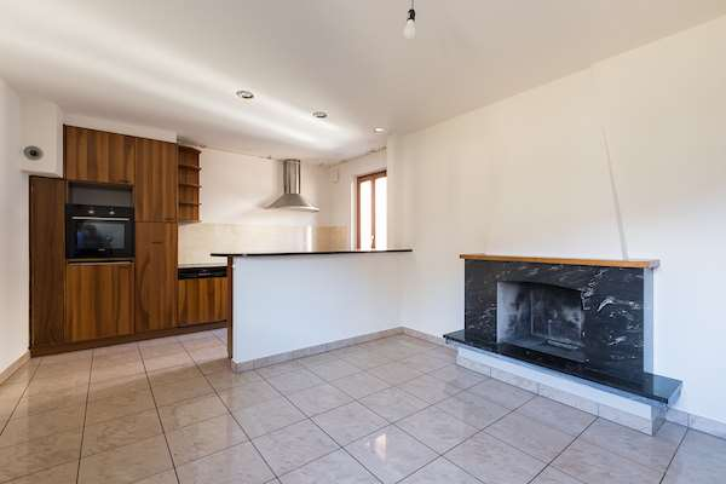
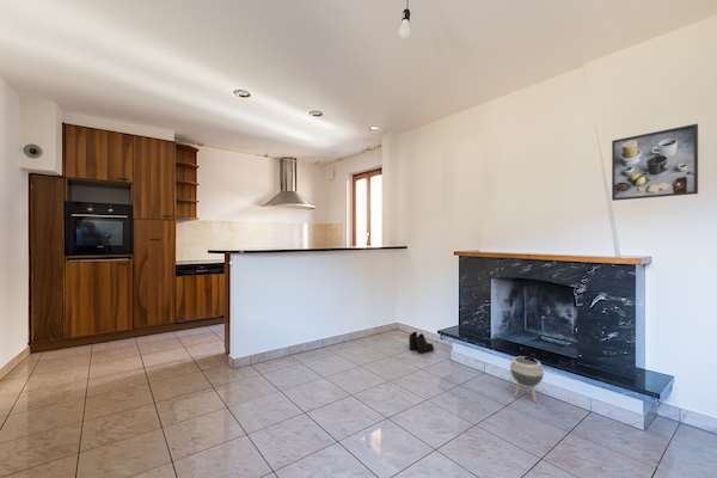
+ planter (526, 379)
+ boots (421, 341)
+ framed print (651, 165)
